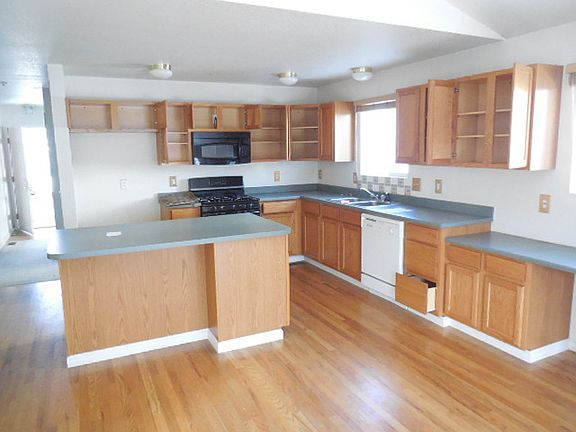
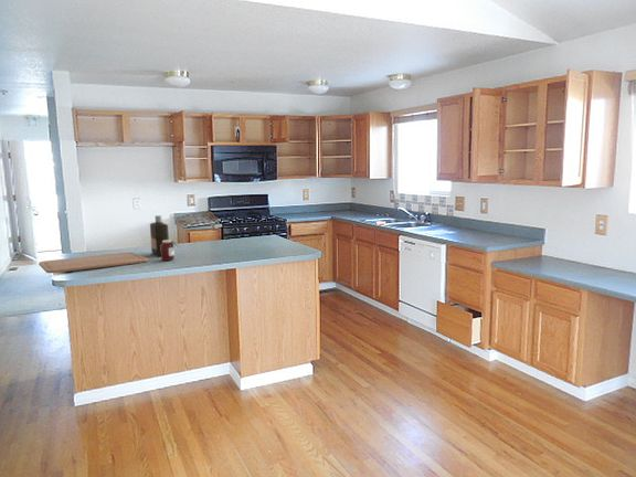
+ bottle (159, 234)
+ jar (169, 250)
+ chopping board (94, 261)
